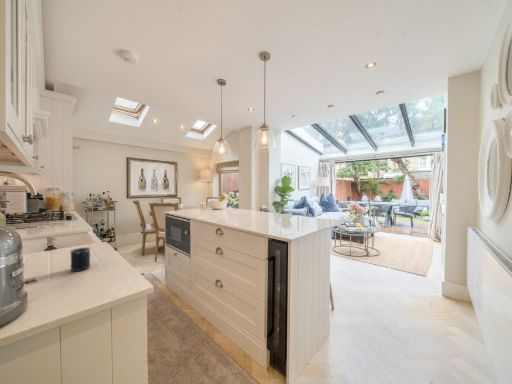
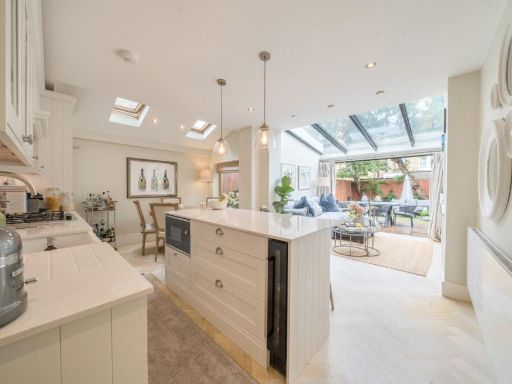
- mug (81, 259)
